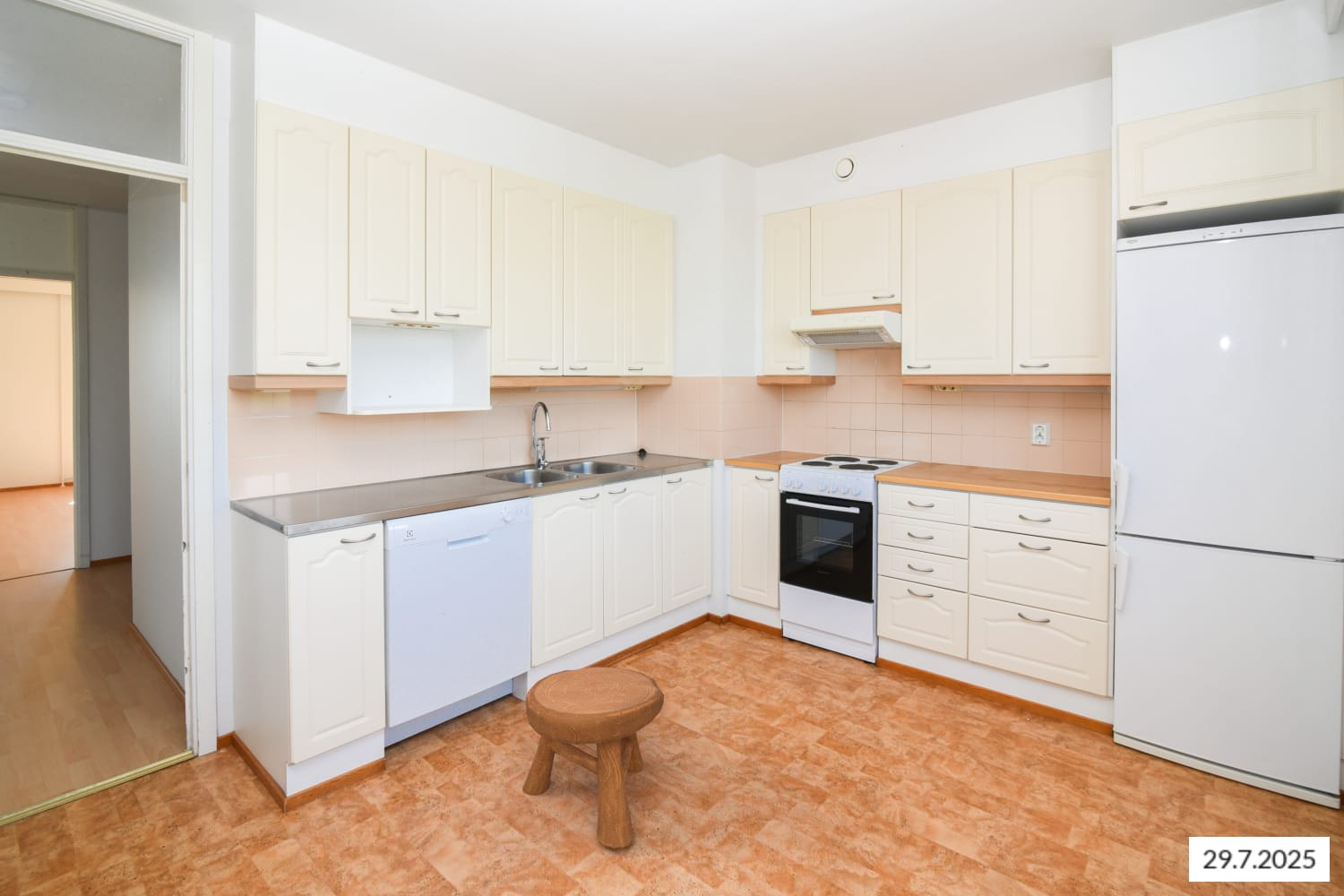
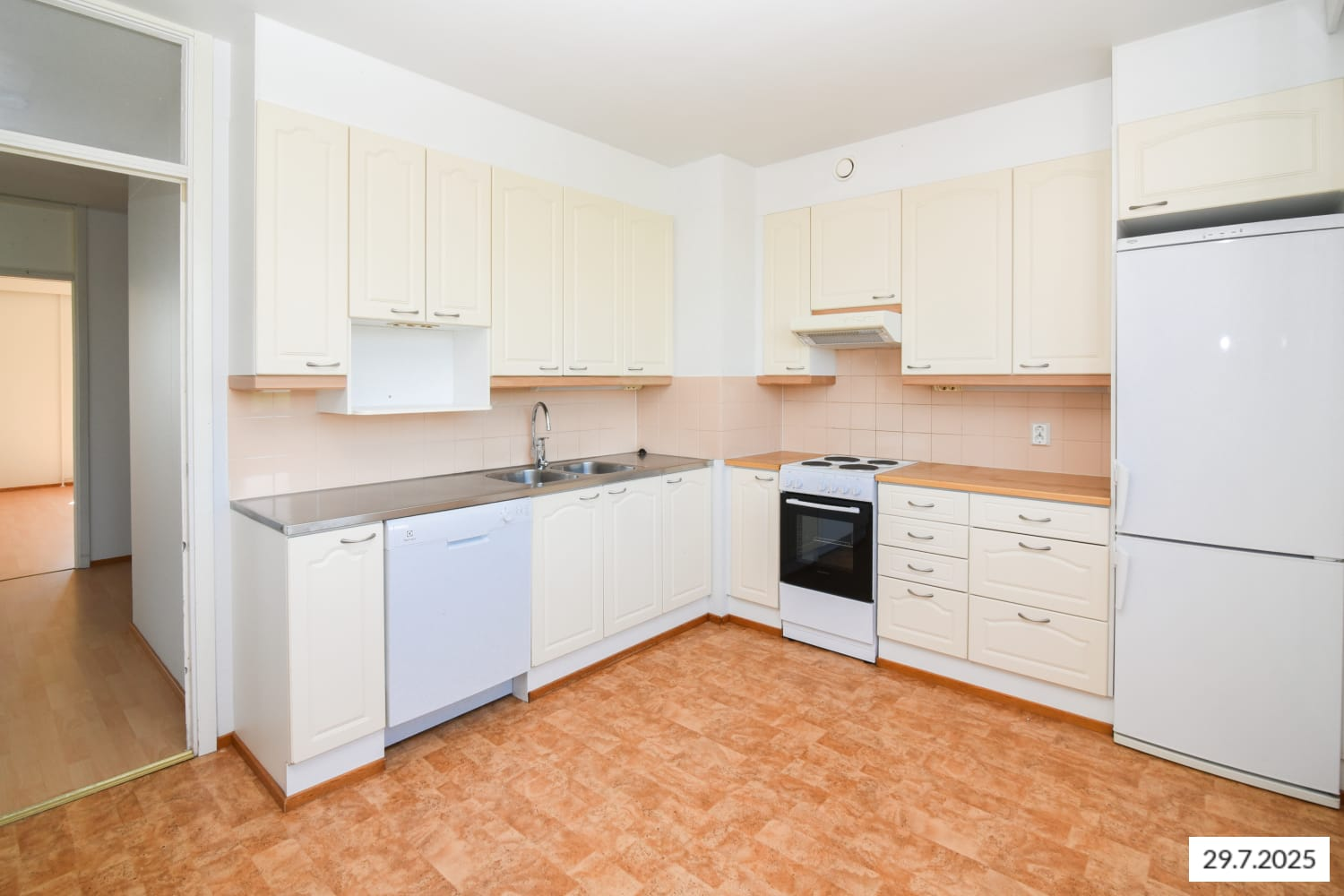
- stool (599, 747)
